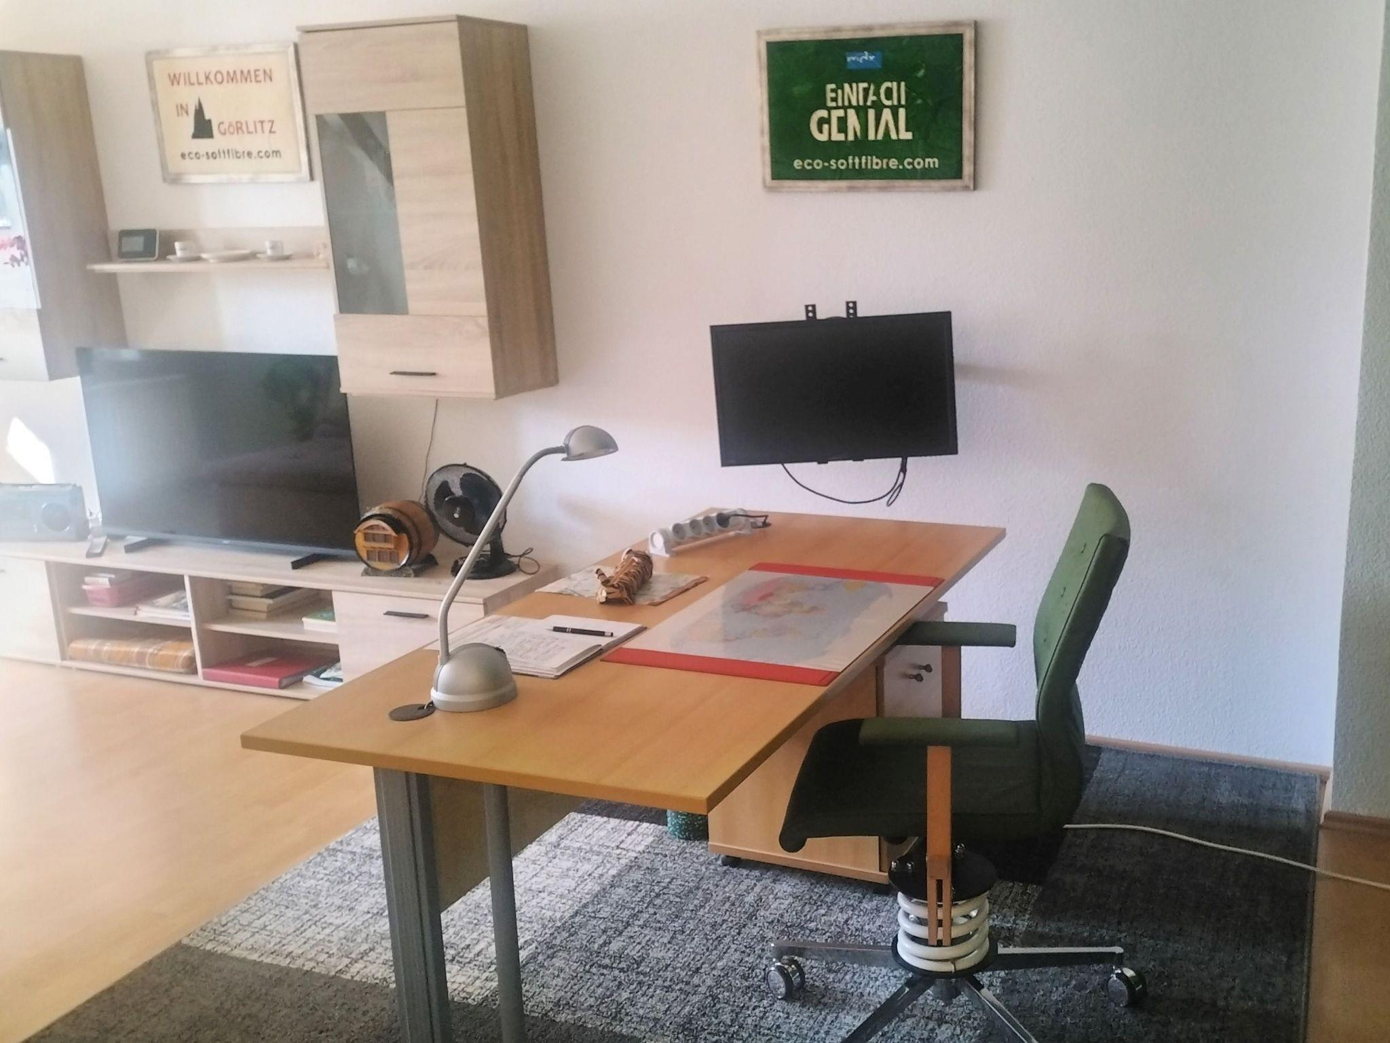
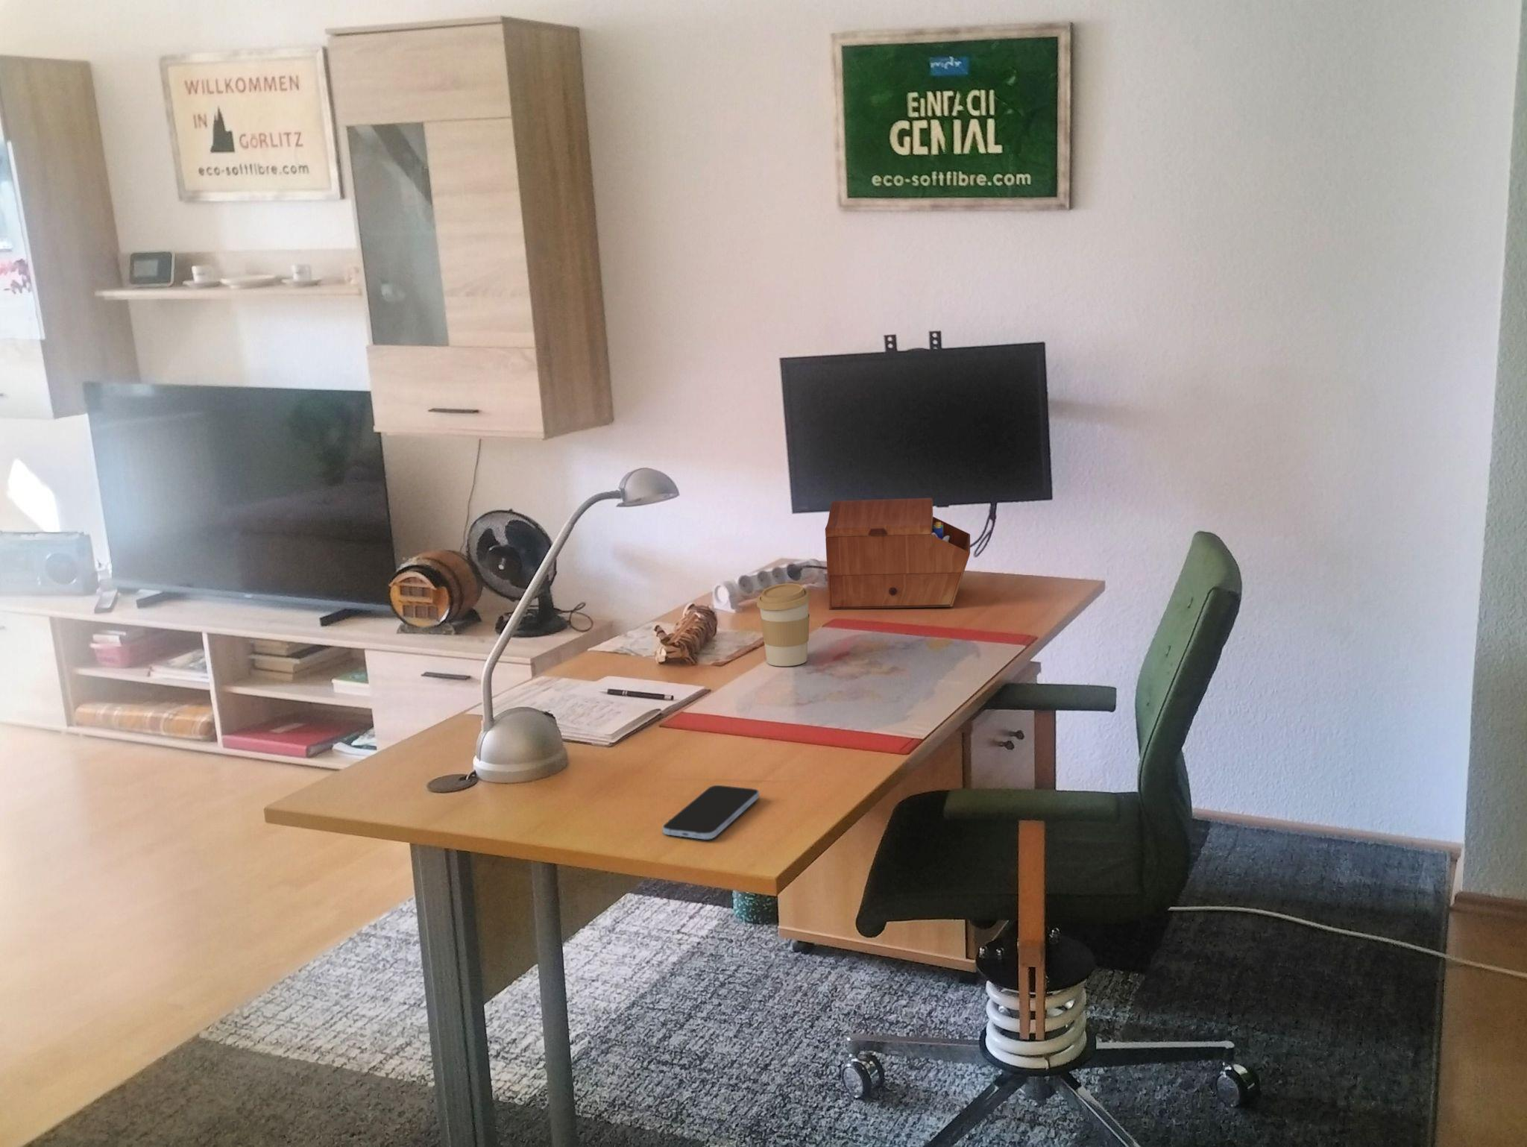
+ smartphone (712, 811)
+ coffee cup (784, 624)
+ sewing box (900, 551)
